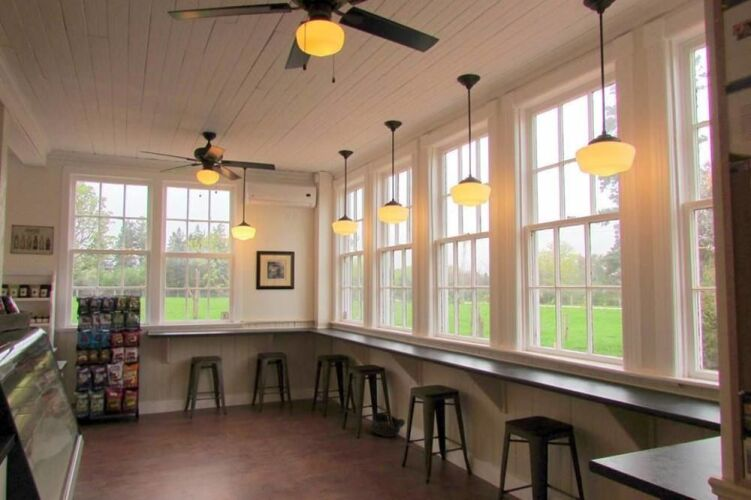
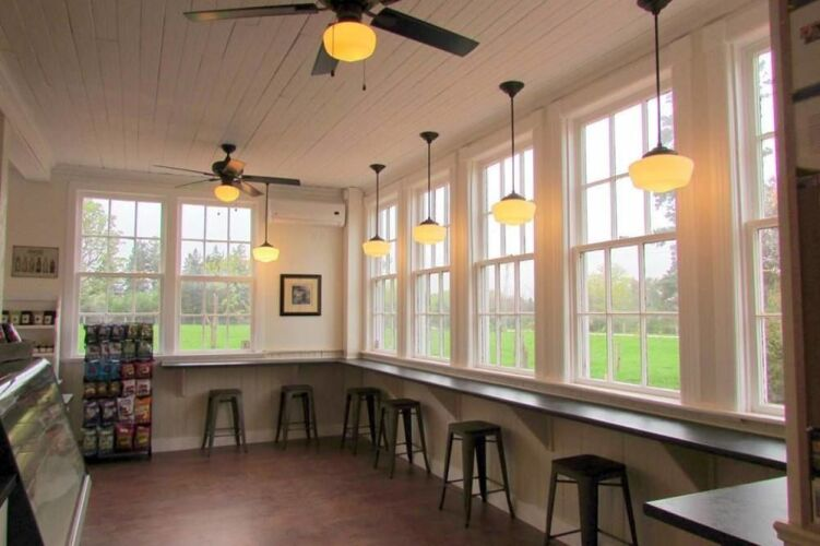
- backpack (387, 426)
